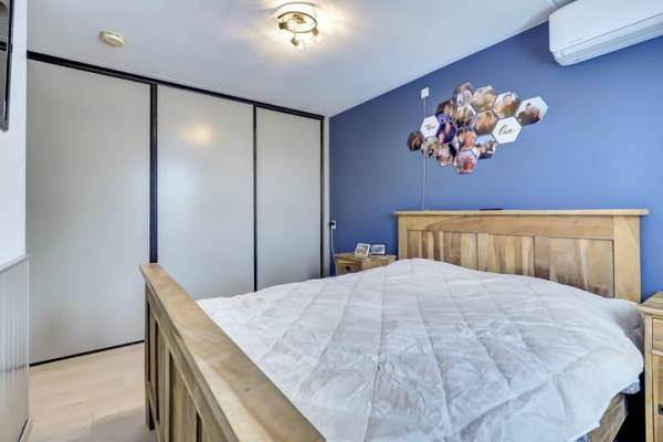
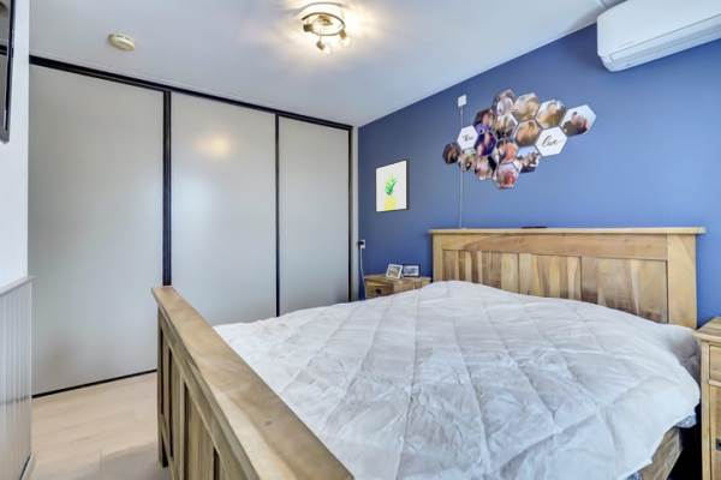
+ wall art (391, 187)
